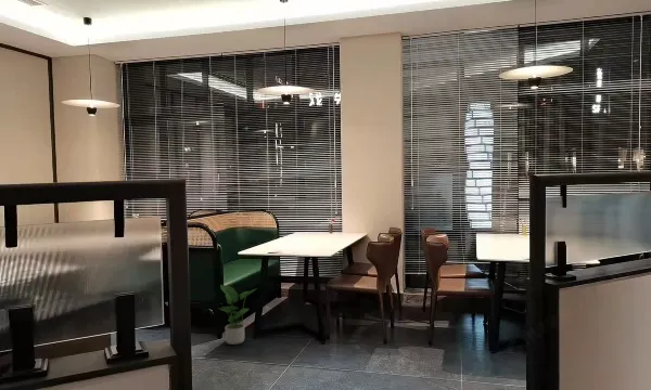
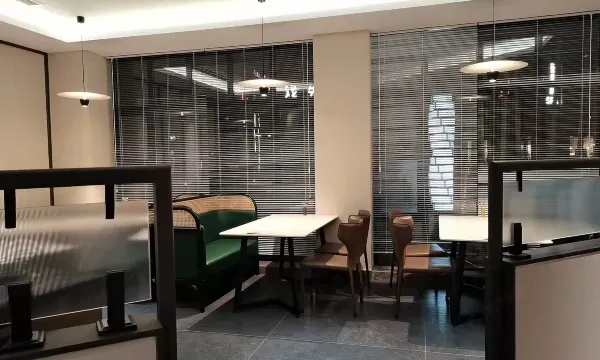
- potted plant (235, 314)
